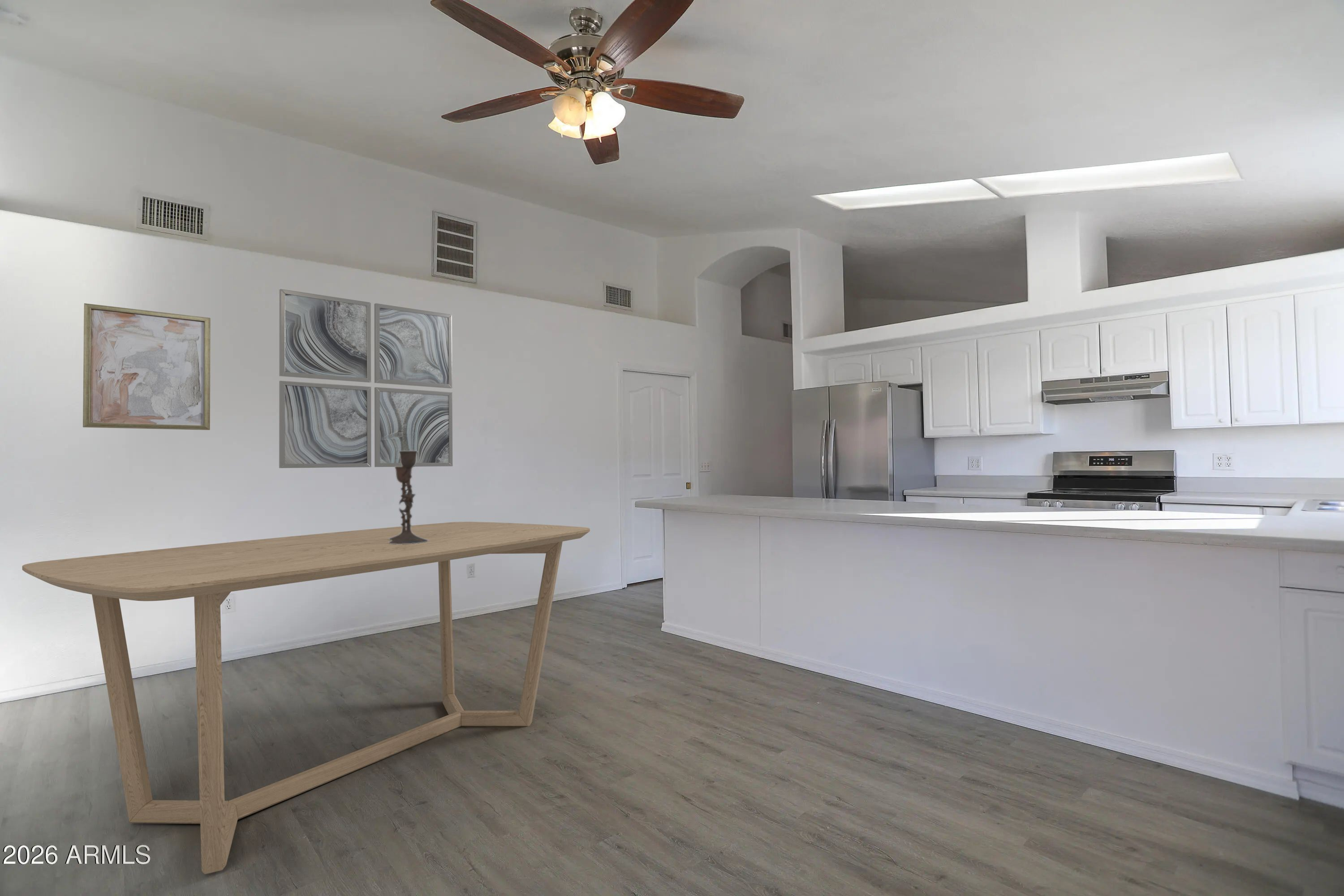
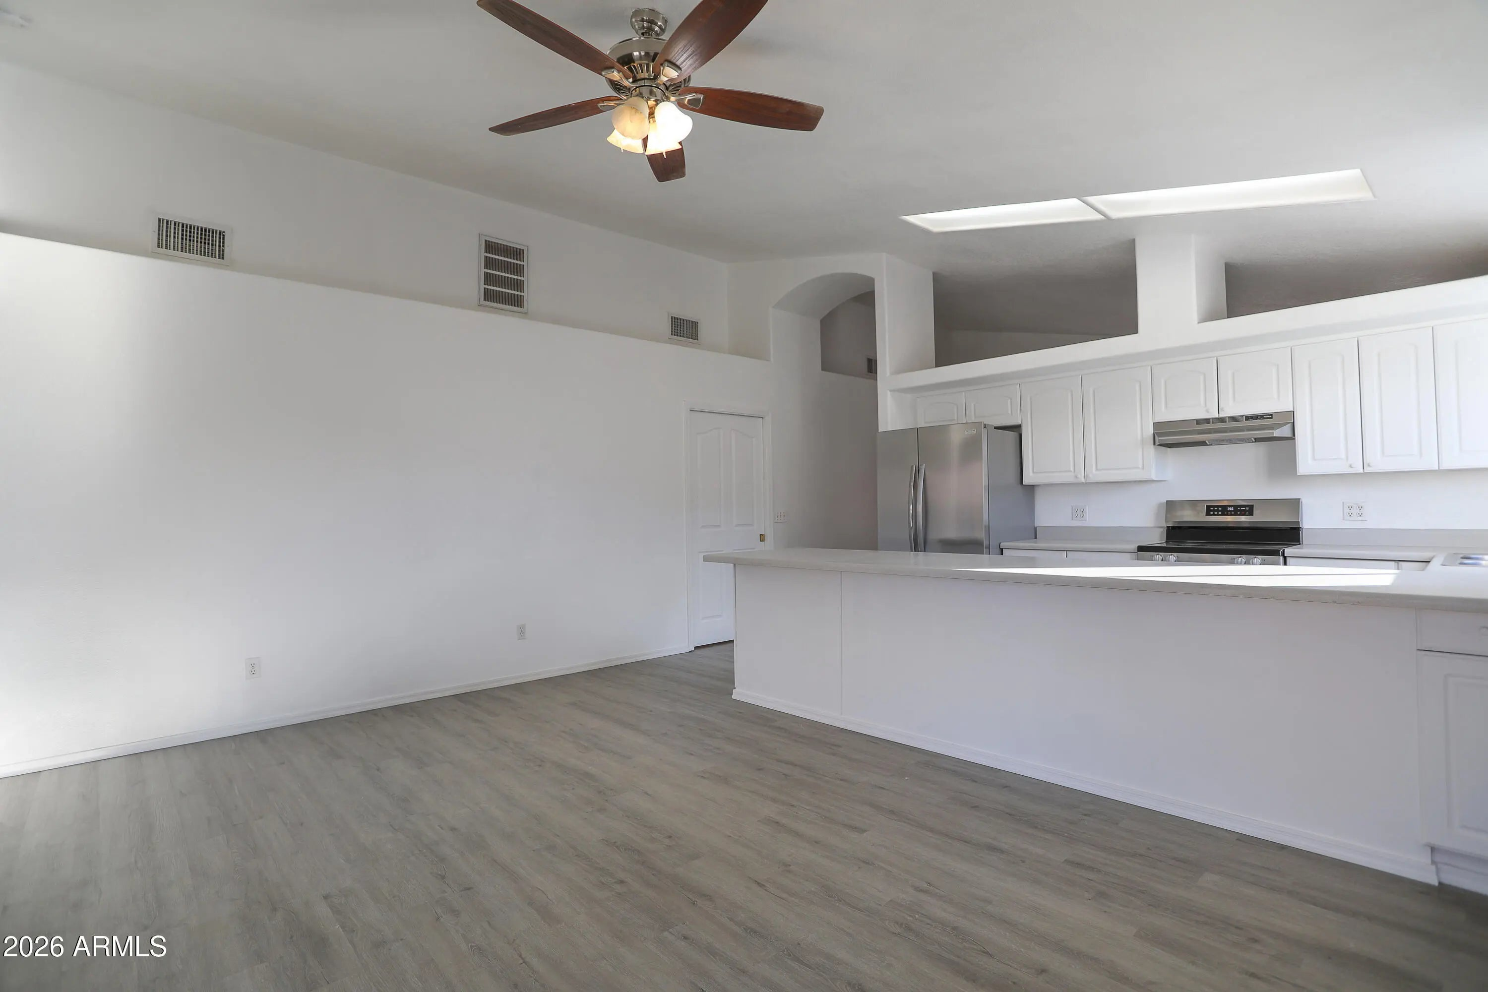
- wall art (370, 387)
- wall art (150, 370)
- candlestick (405, 495)
- dining table (349, 575)
